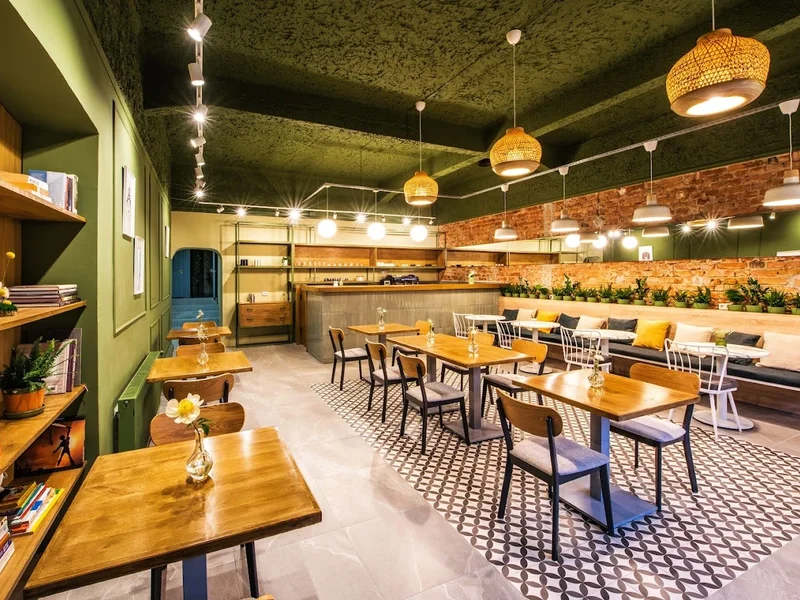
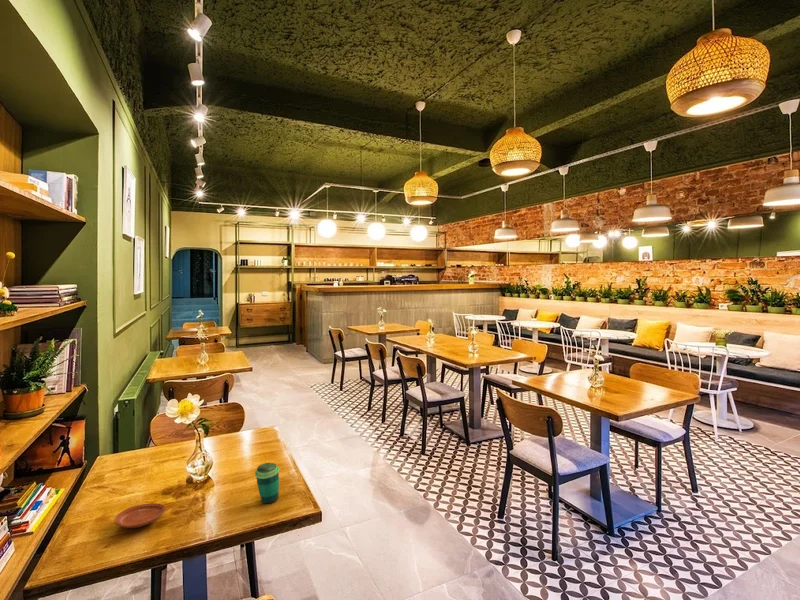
+ plate (140, 518)
+ cup (267, 483)
